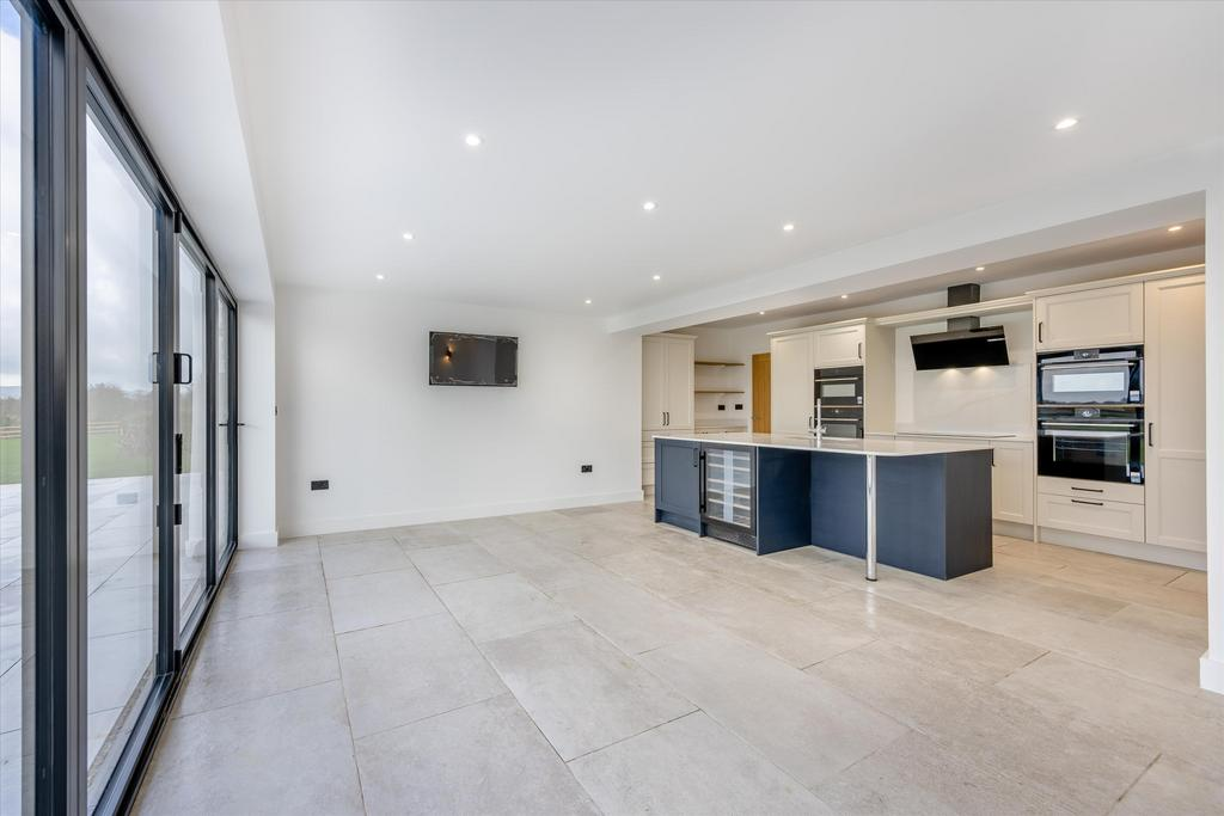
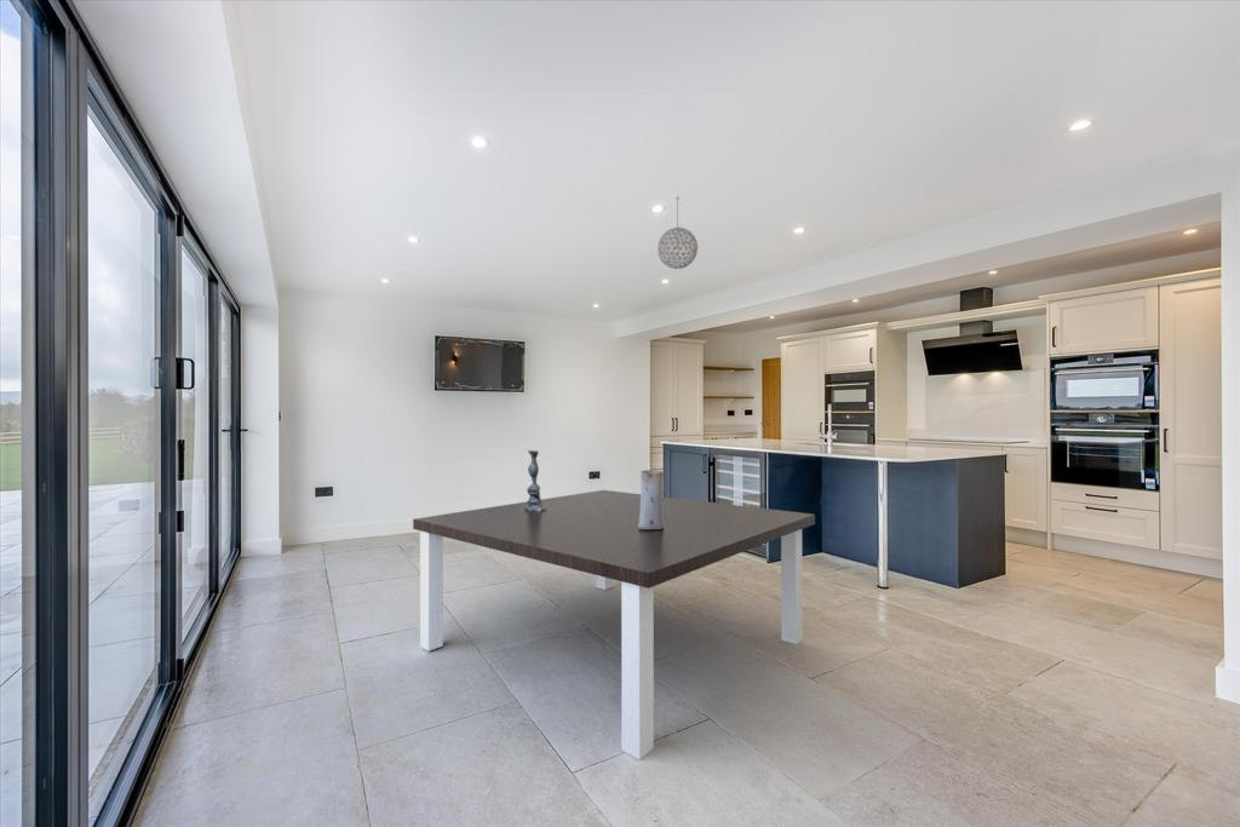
+ candlestick (535, 479)
+ vase (650, 499)
+ pendant light (677, 232)
+ dining table (618, 579)
